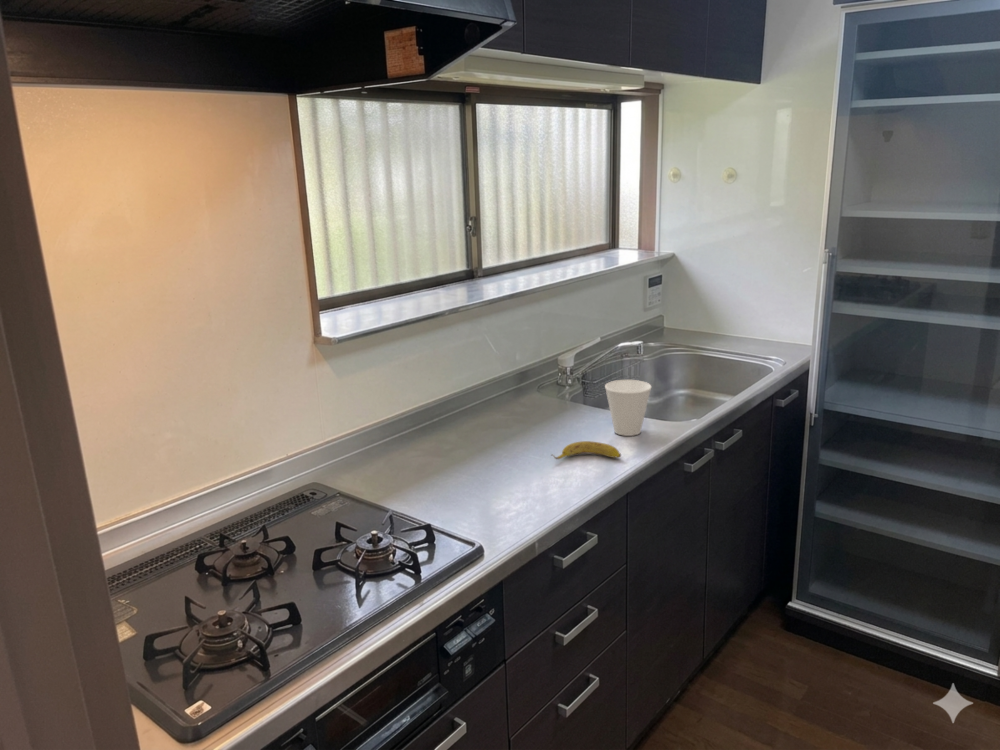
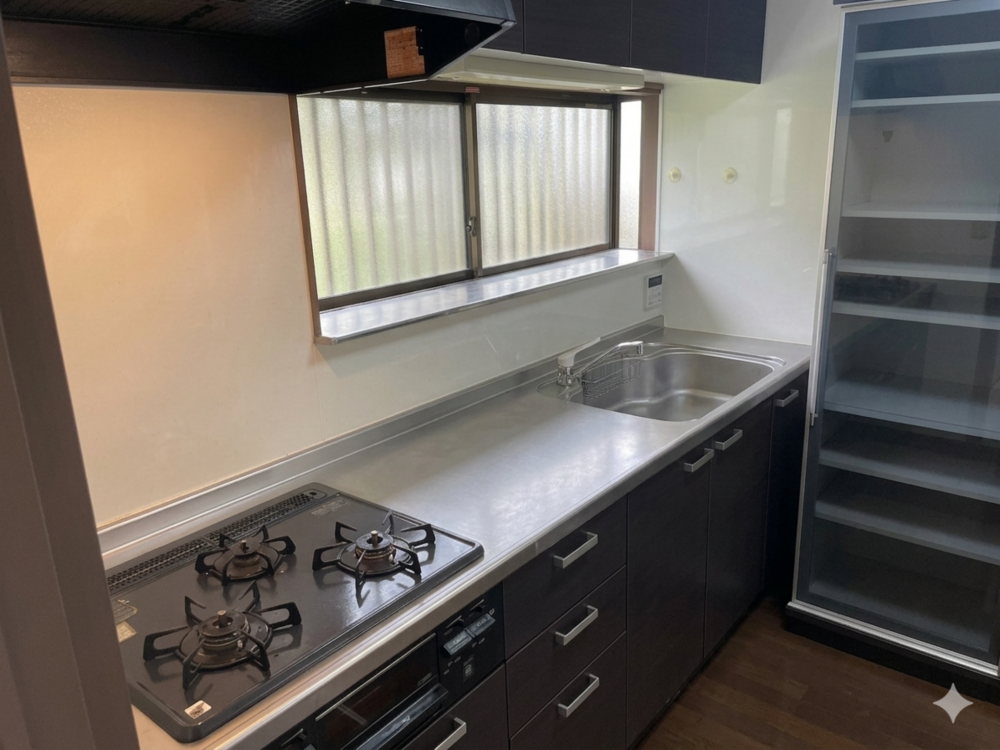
- cup (627, 408)
- banana (587, 452)
